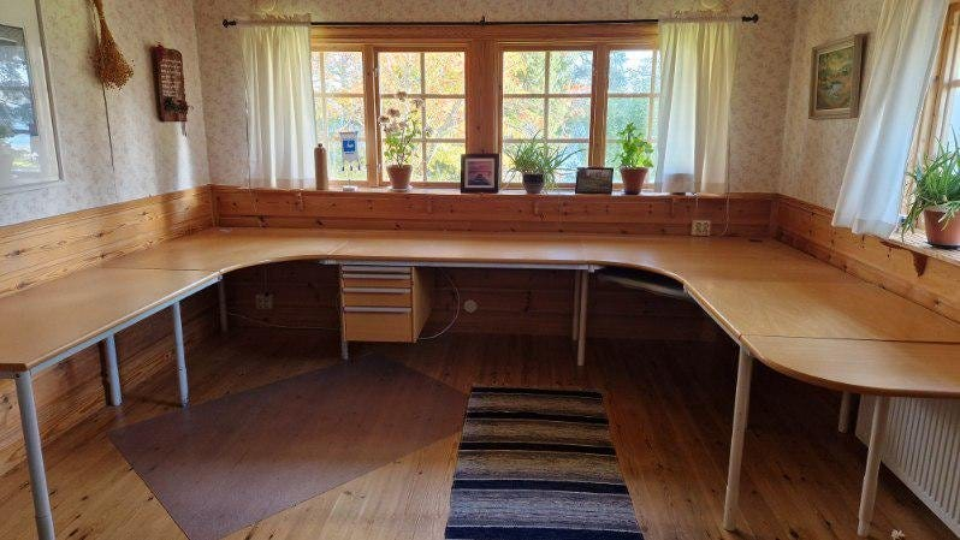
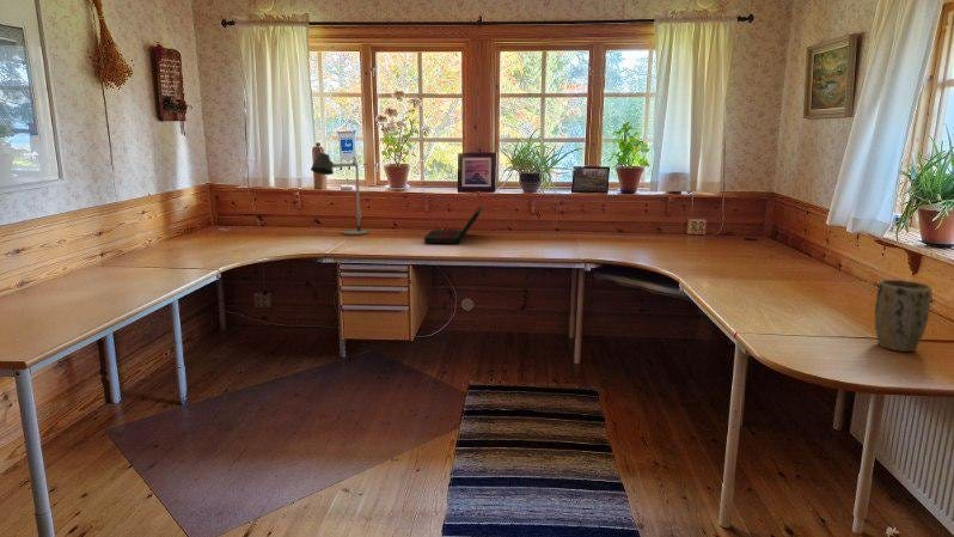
+ plant pot (900, 315)
+ laptop (454, 230)
+ desk lamp (356, 196)
